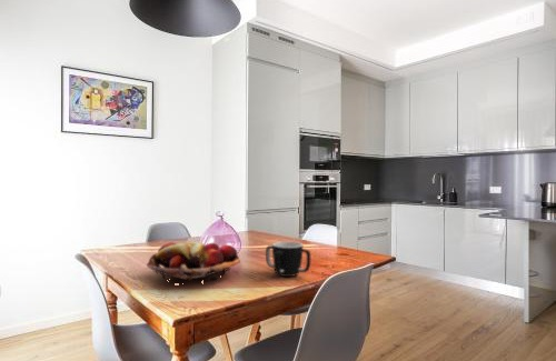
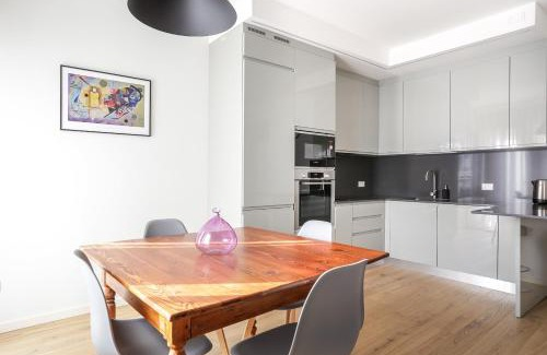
- mug (287, 259)
- fruit basket (195, 259)
